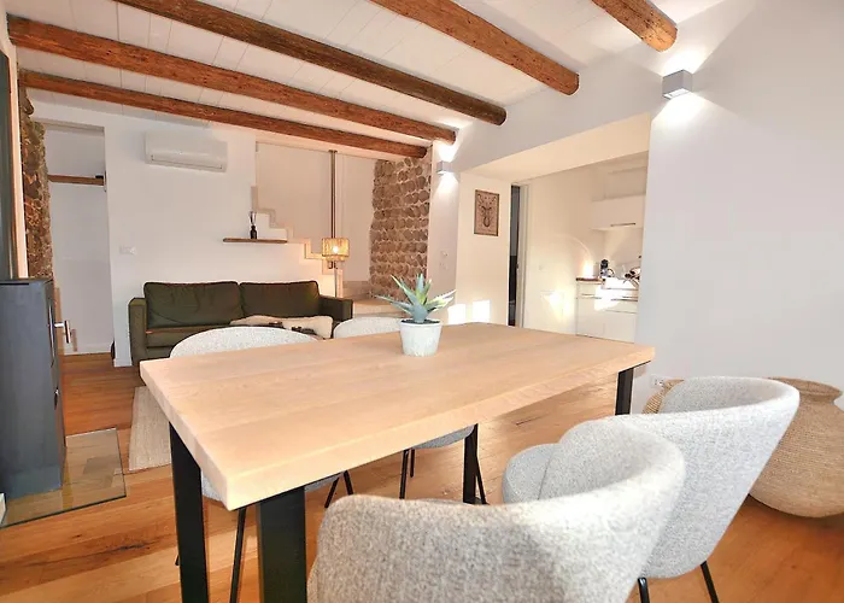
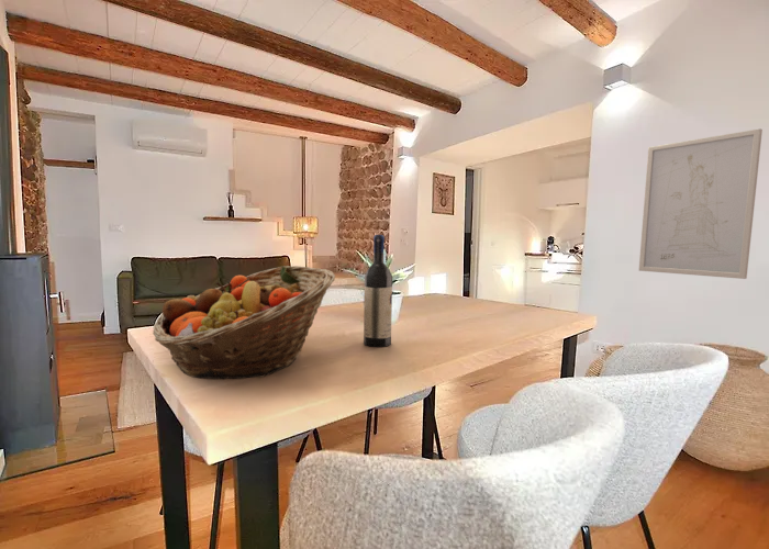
+ wine bottle (378, 289)
+ wall art (693, 208)
+ fruit basket (246, 312)
